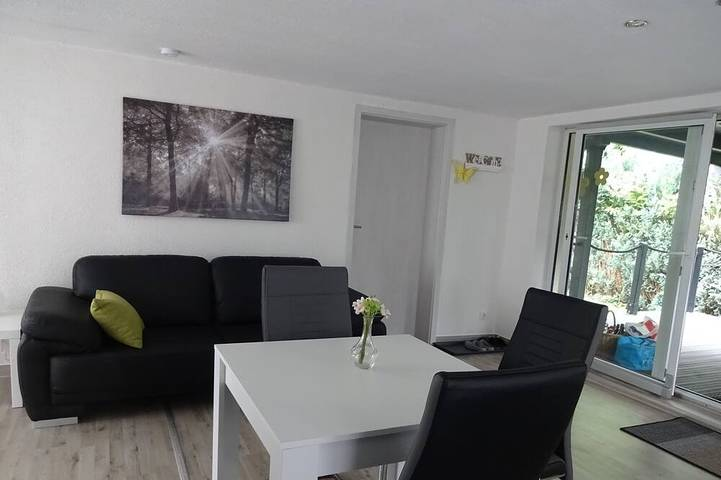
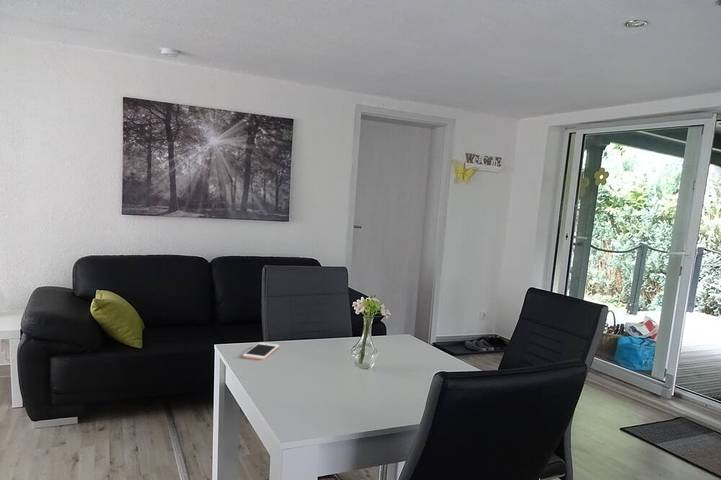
+ cell phone (261, 350)
